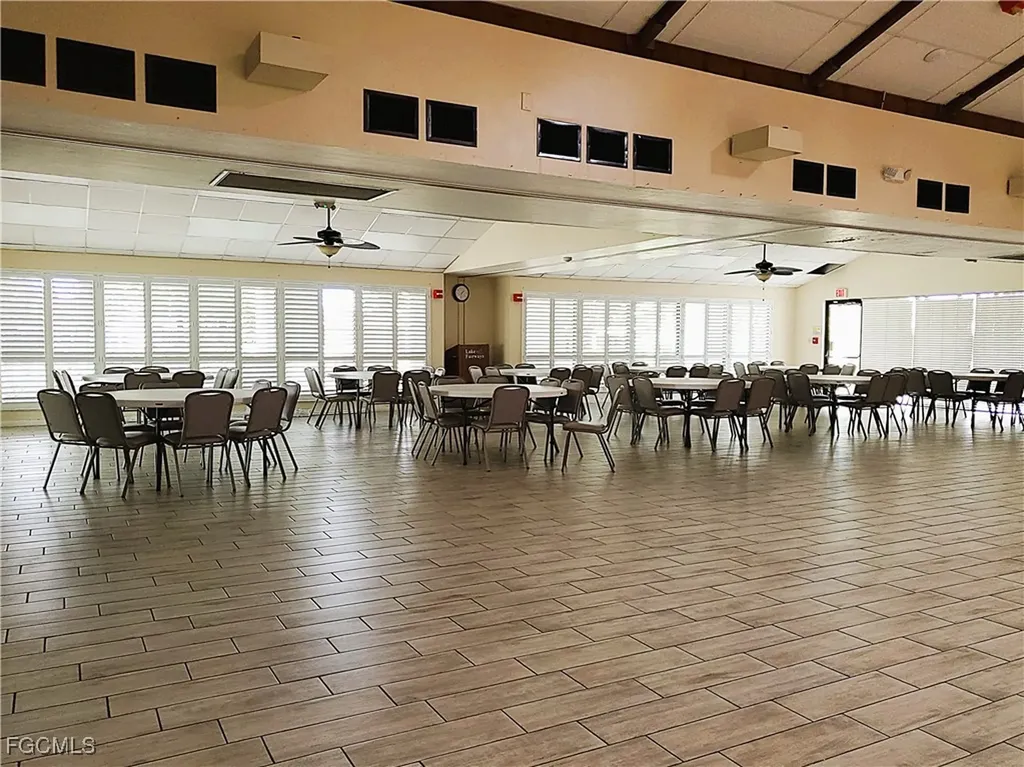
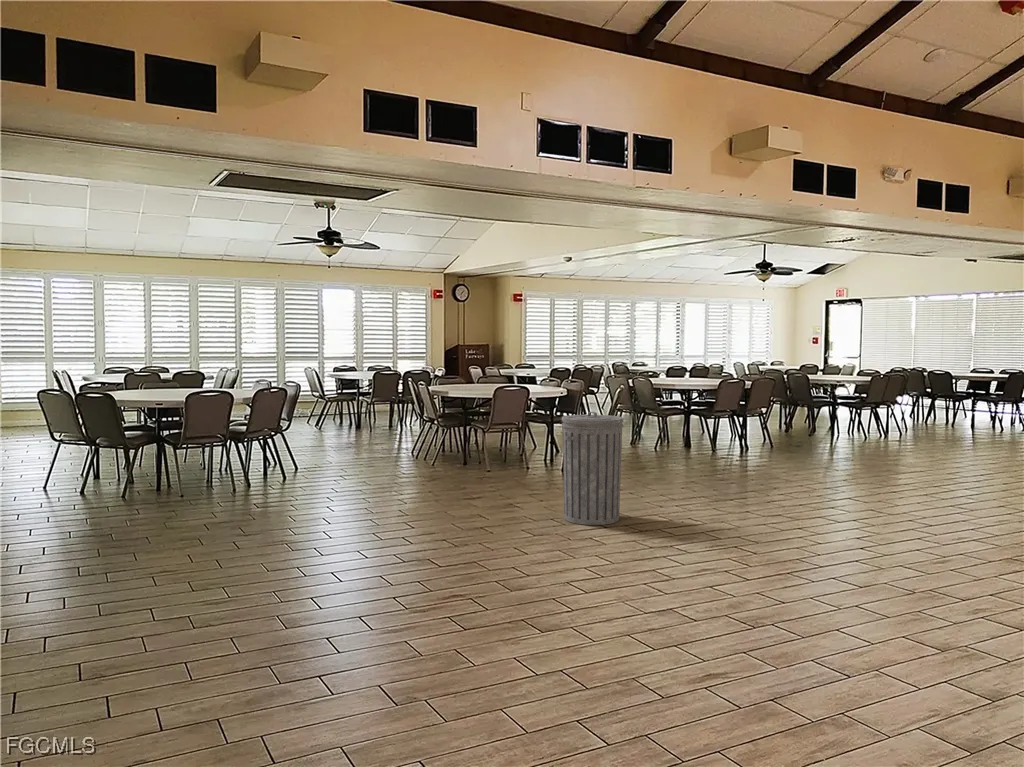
+ trash can (591, 465)
